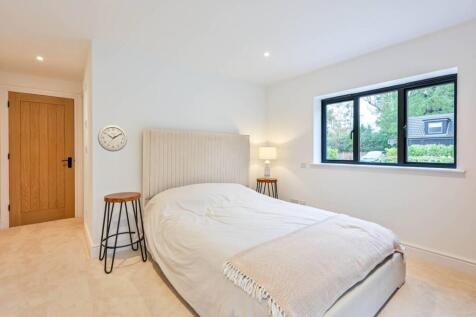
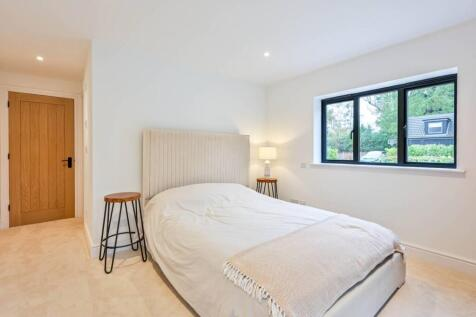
- wall clock (113, 138)
